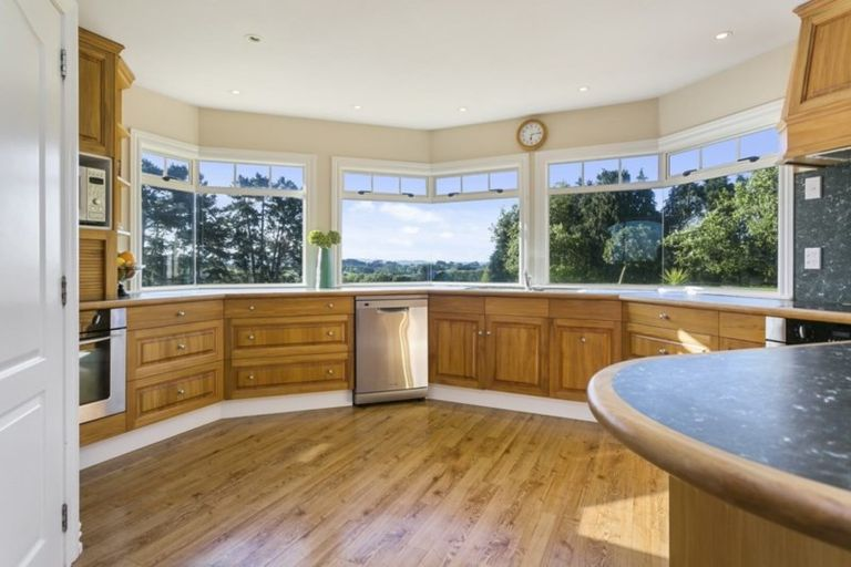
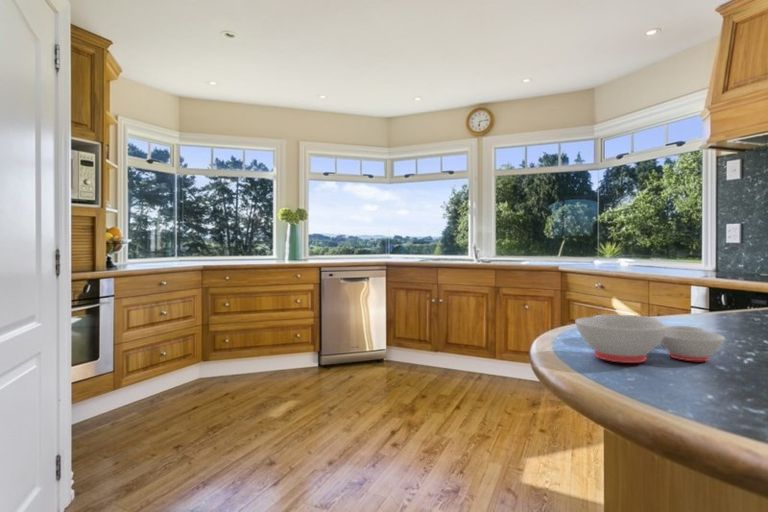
+ mixing bowl (647, 335)
